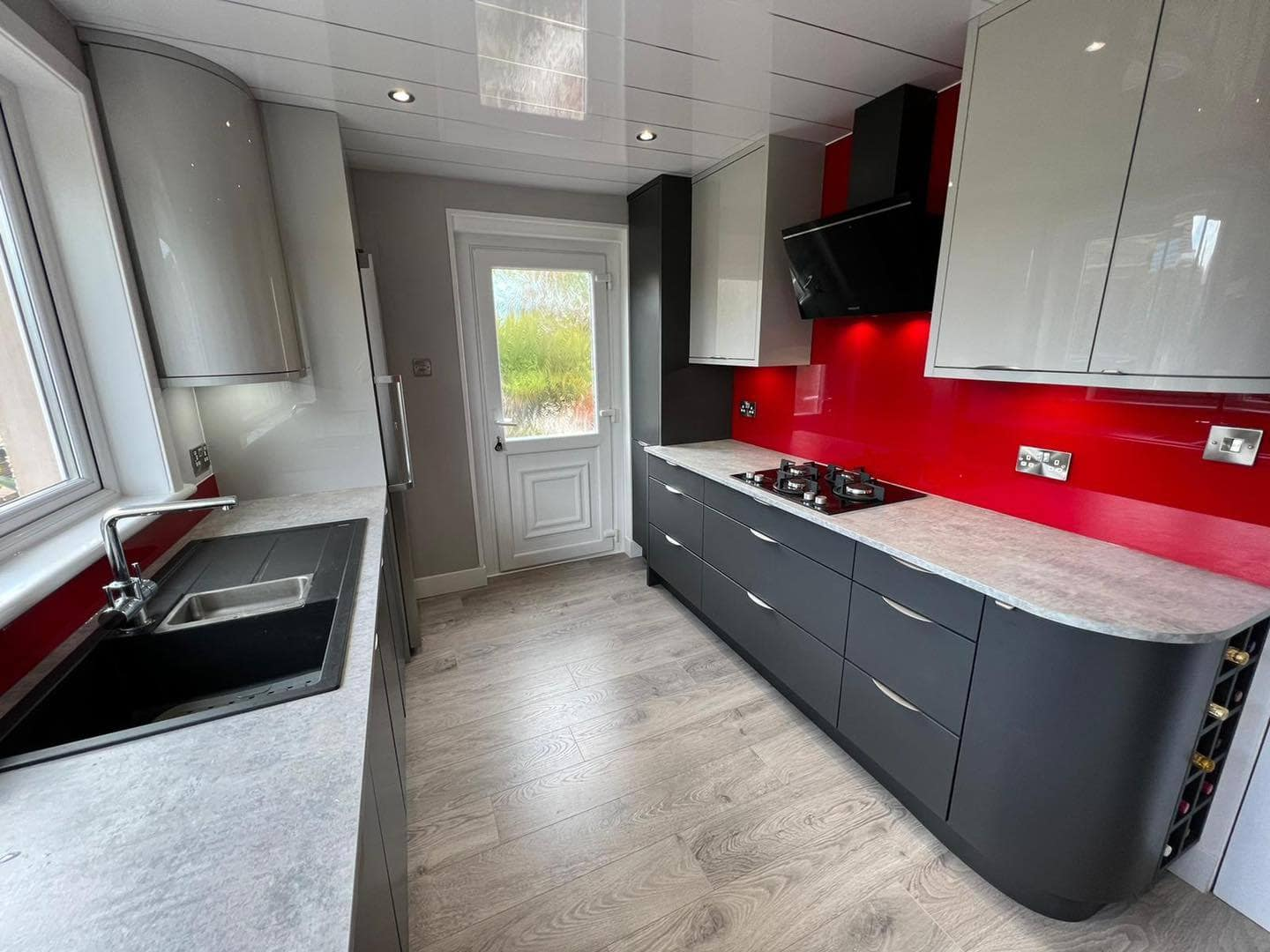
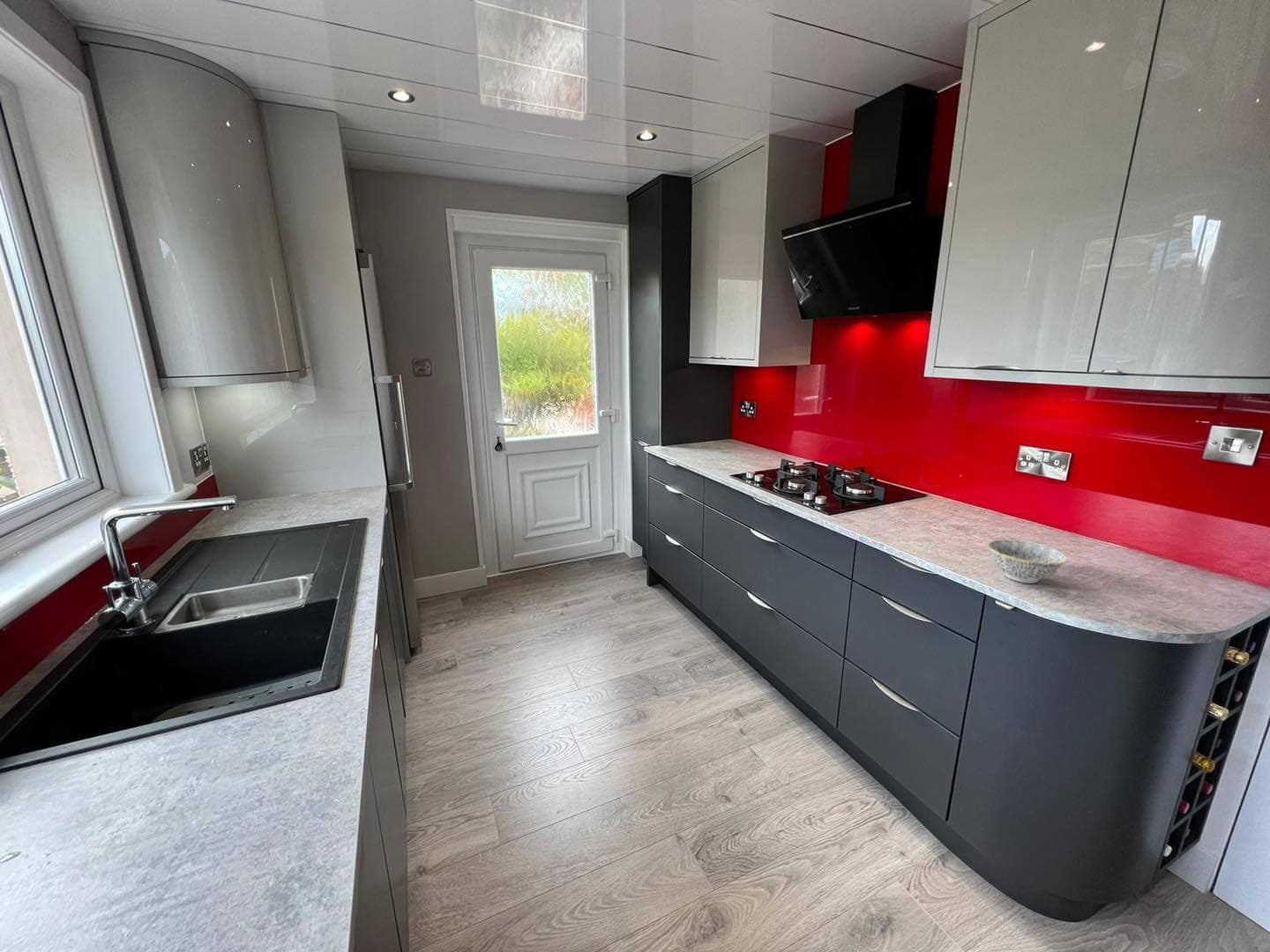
+ bowl (1023, 563)
